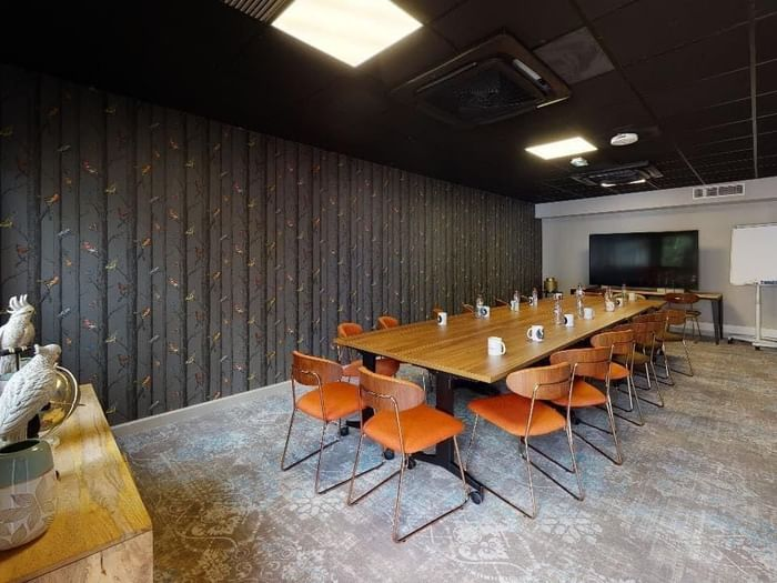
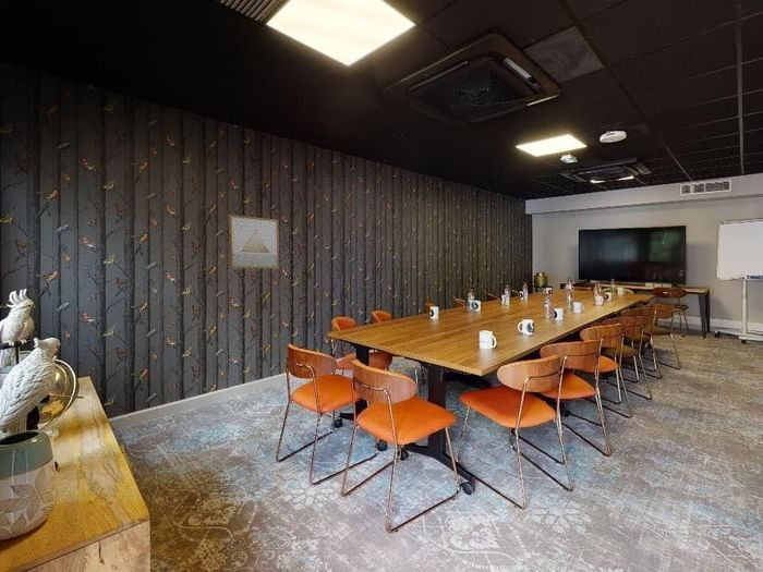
+ wall art (254, 243)
